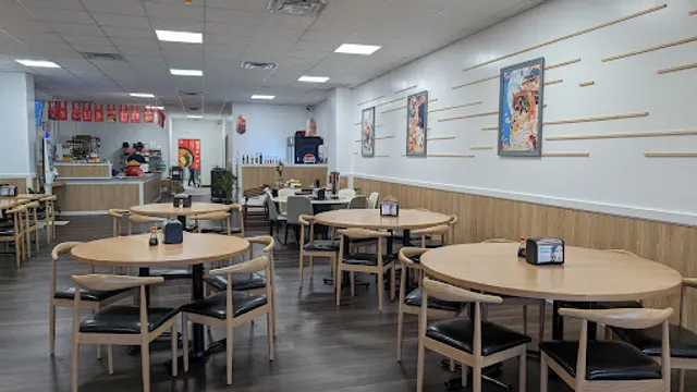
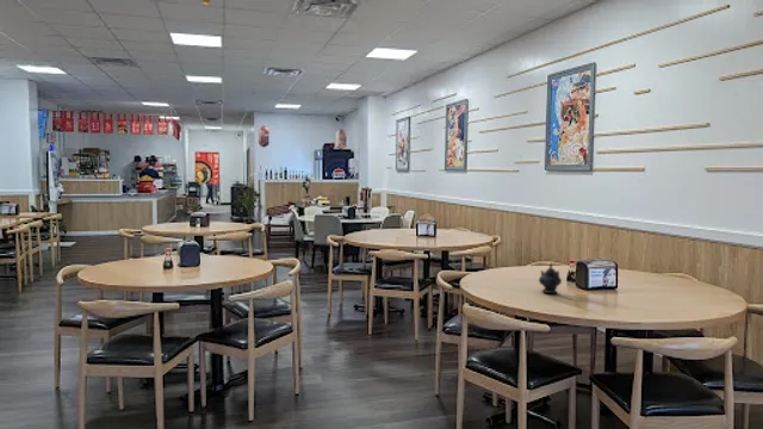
+ teapot (548, 276)
